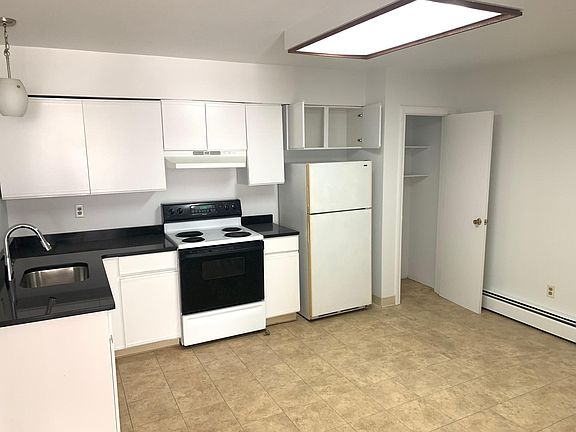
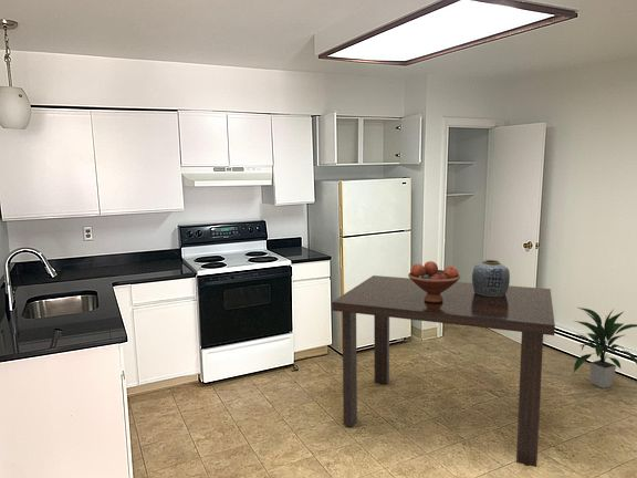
+ indoor plant (601, 345)
+ vase (490, 277)
+ fruit bowl (434, 282)
+ dining table (448, 323)
